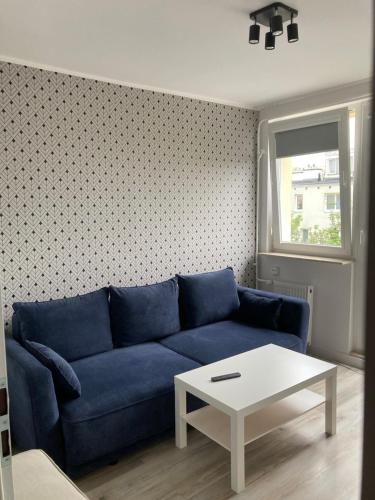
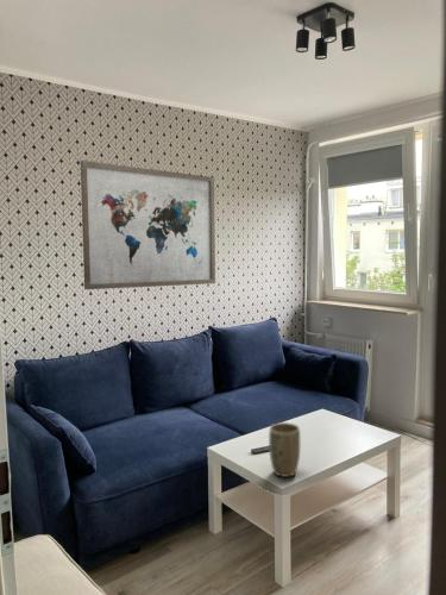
+ wall art (155, 228)
+ plant pot (284, 450)
